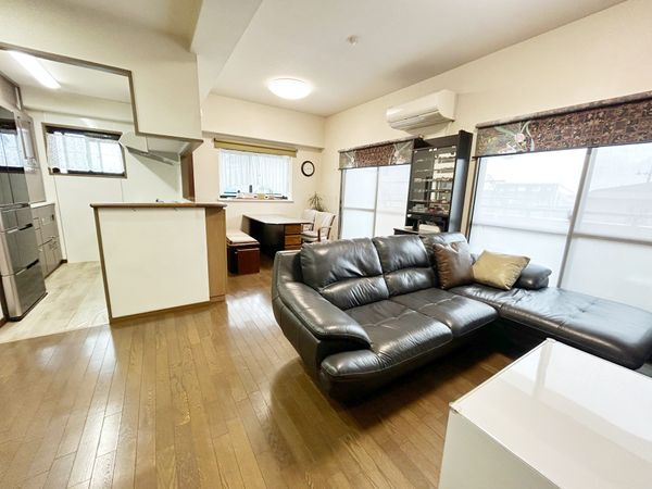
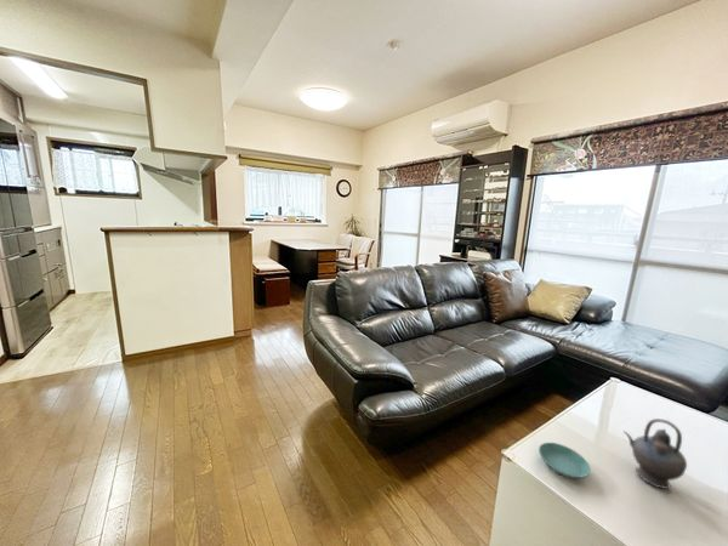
+ saucer (563, 461)
+ teapot (653, 447)
